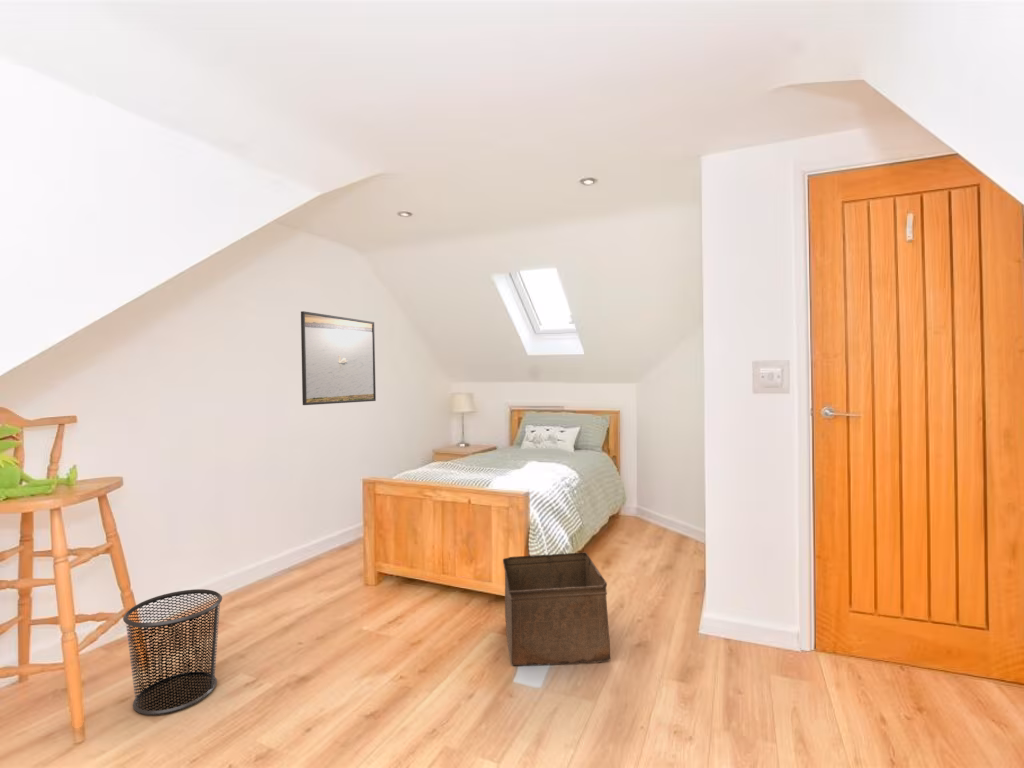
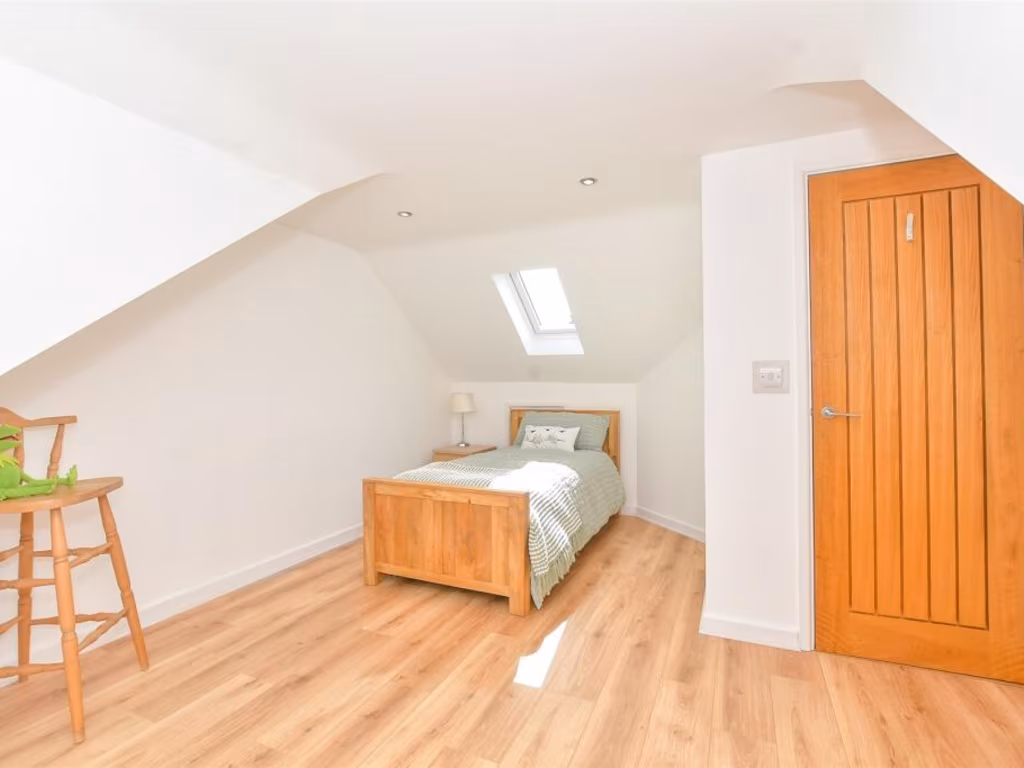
- waste bin (175, 649)
- storage bin (552, 604)
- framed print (341, 360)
